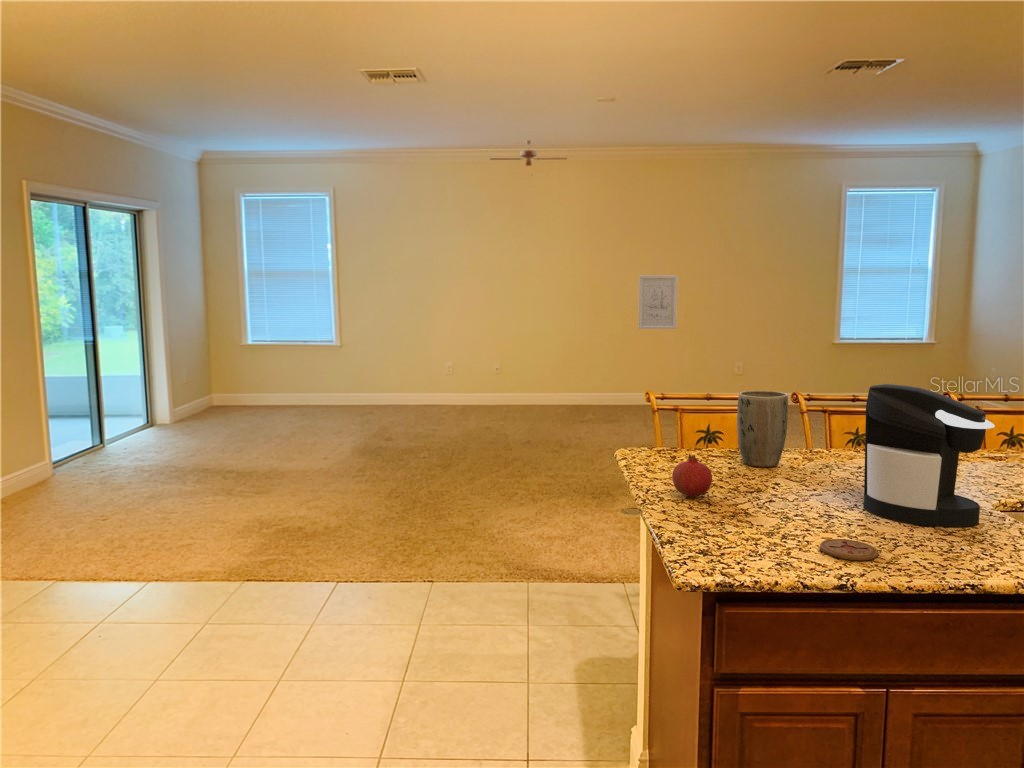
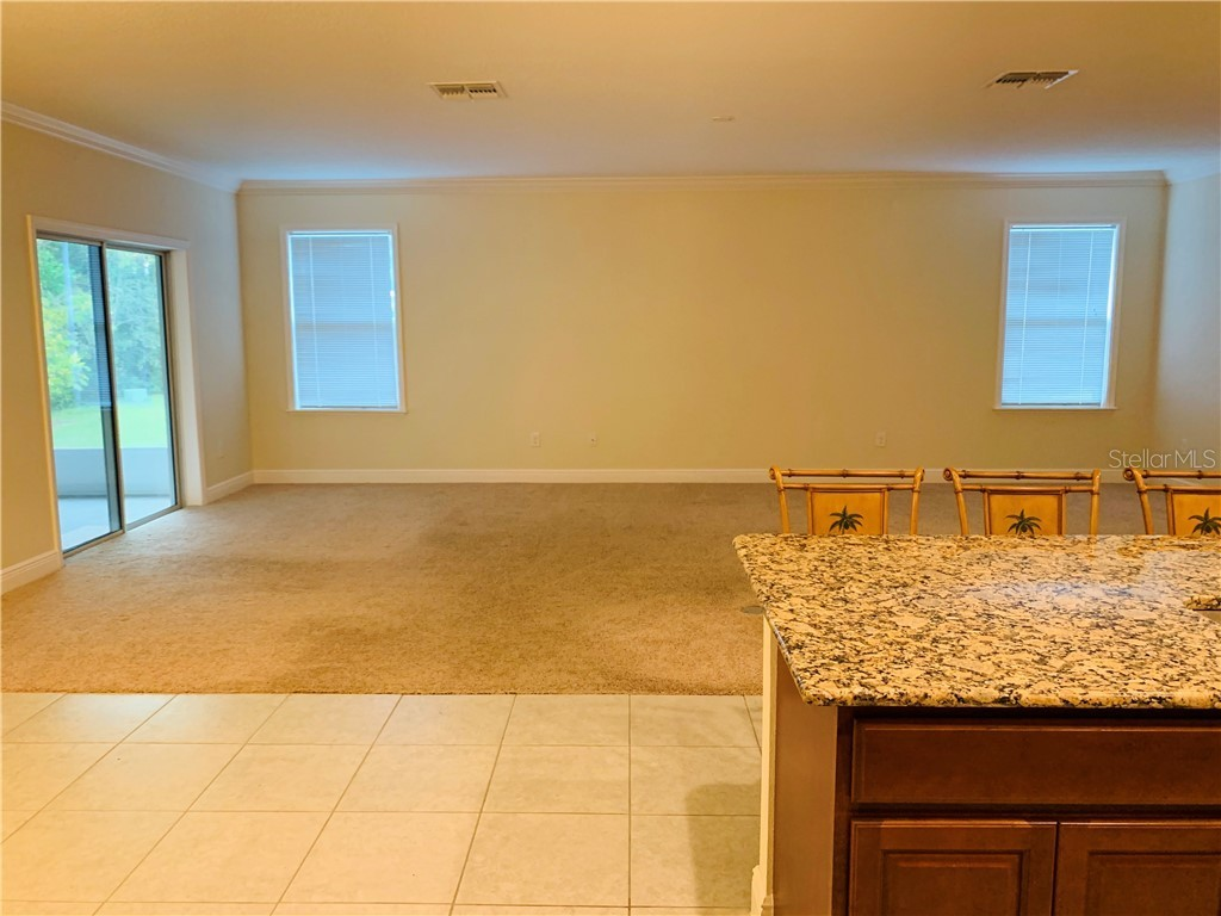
- fruit (692, 474)
- plant pot (761, 428)
- ceiling fan (528, 158)
- wall art (657, 302)
- coffee maker (925, 451)
- coaster (848, 549)
